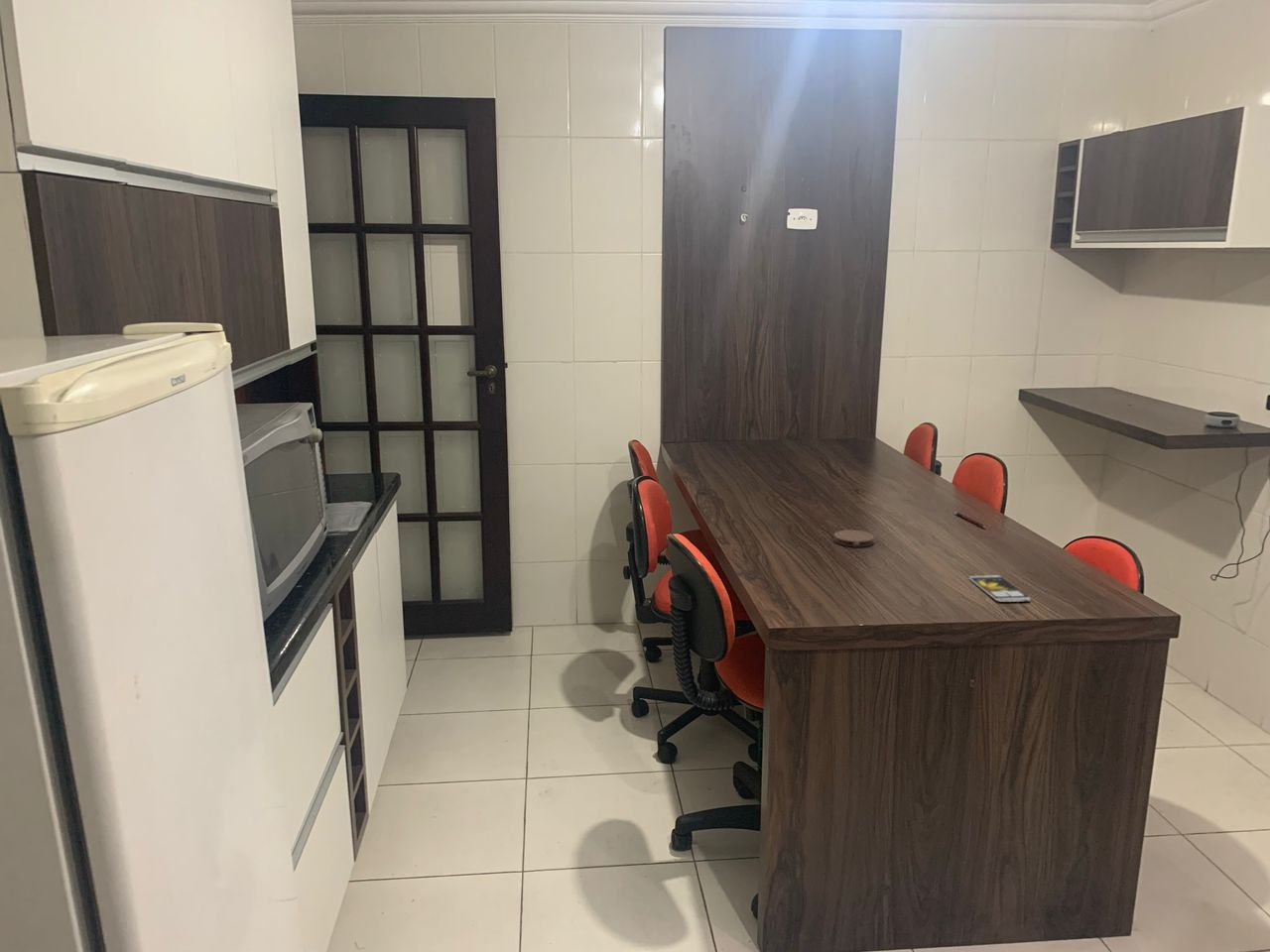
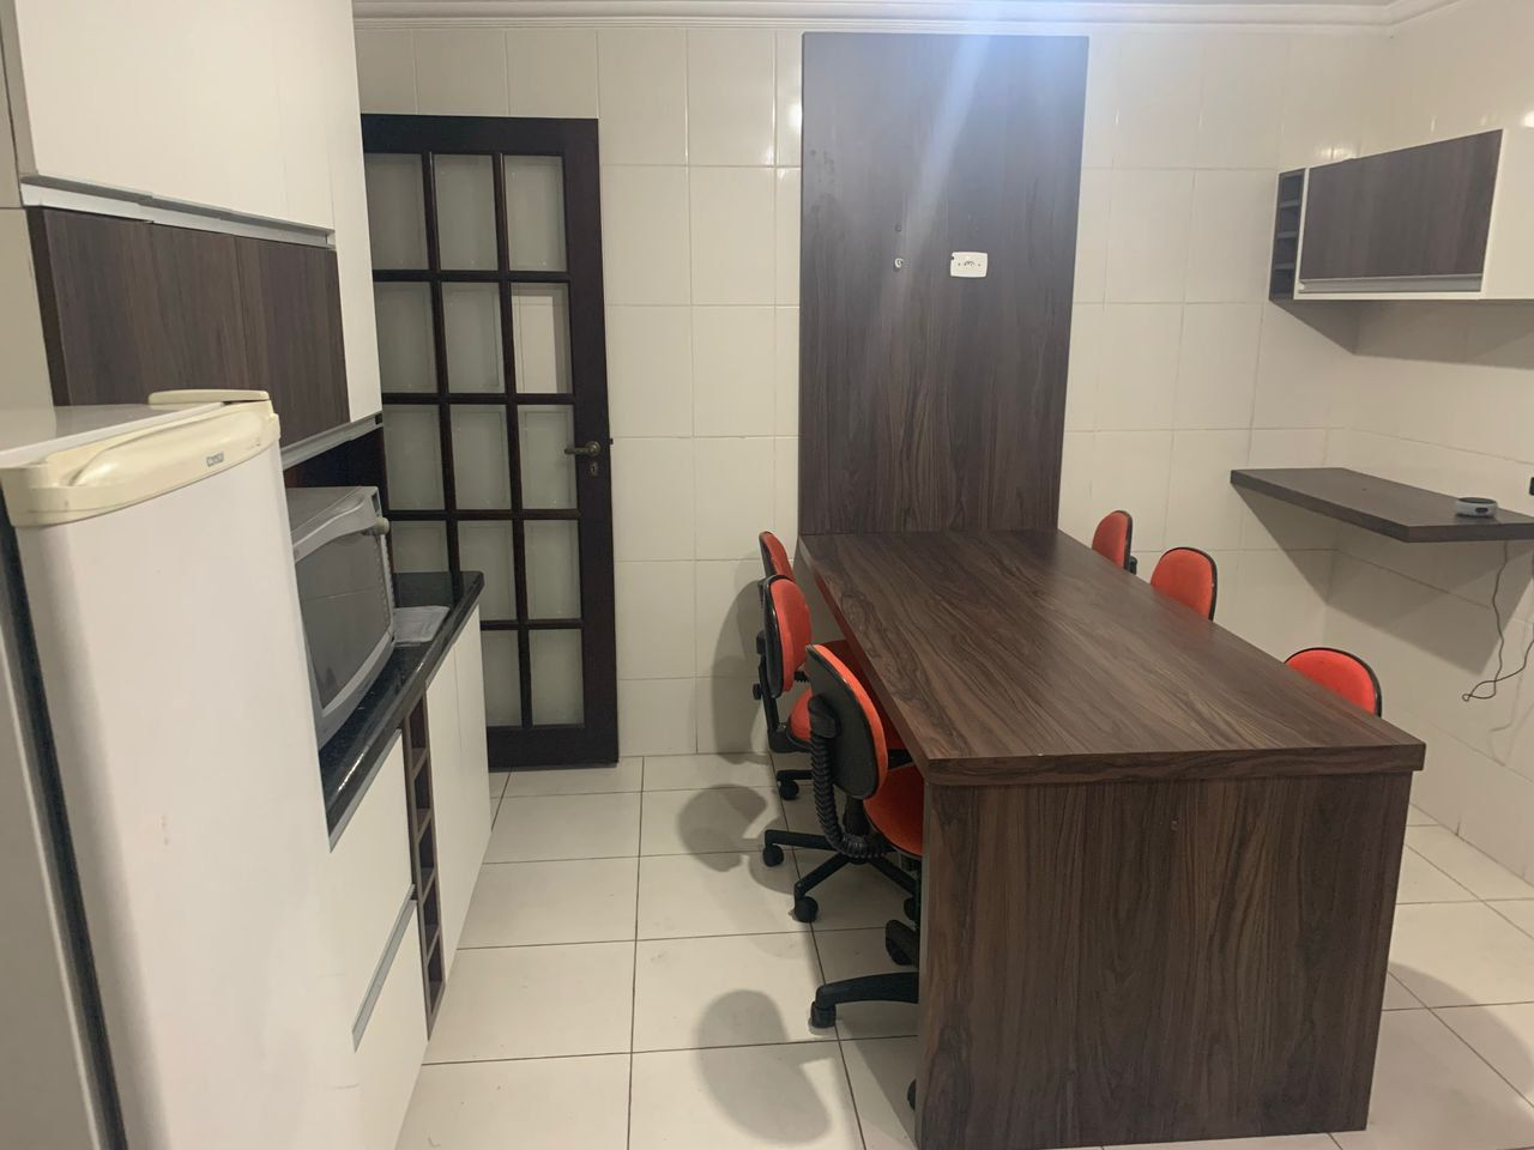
- smartphone (998, 588)
- coaster (853, 537)
- pen (968, 519)
